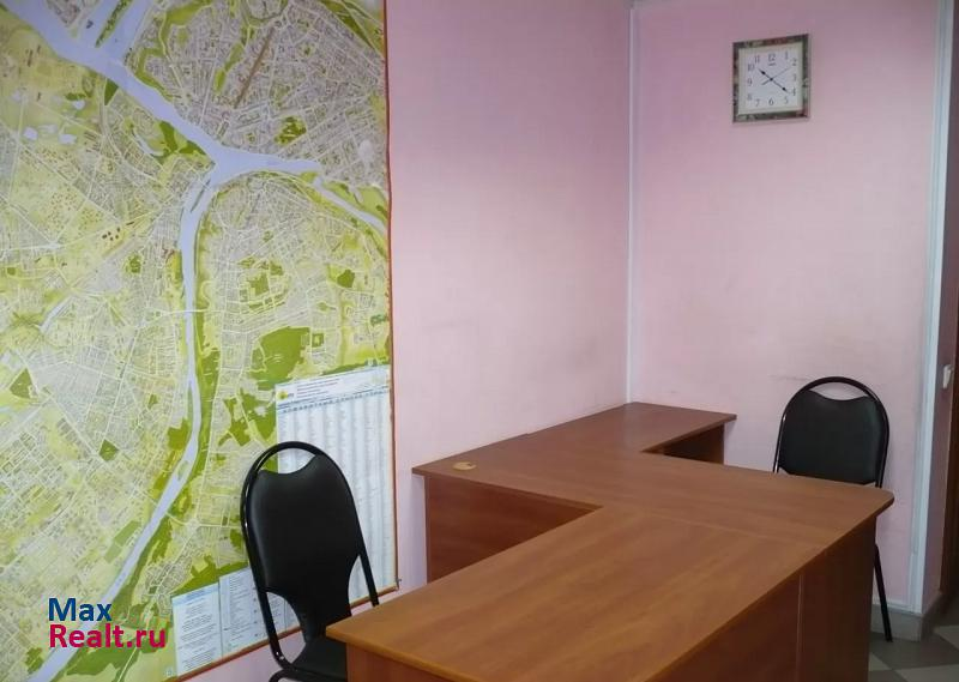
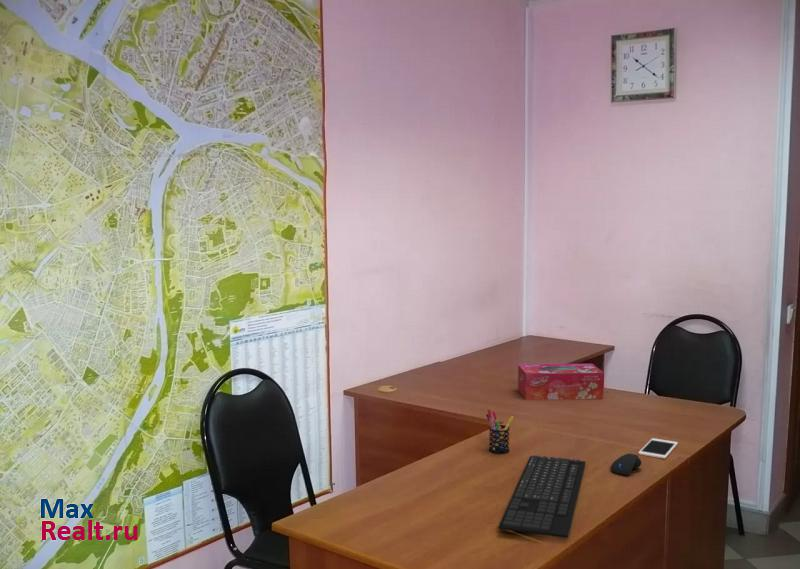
+ tissue box (559, 381)
+ computer mouse (626, 463)
+ cell phone (658, 448)
+ keyboard (546, 492)
+ pen holder (497, 431)
